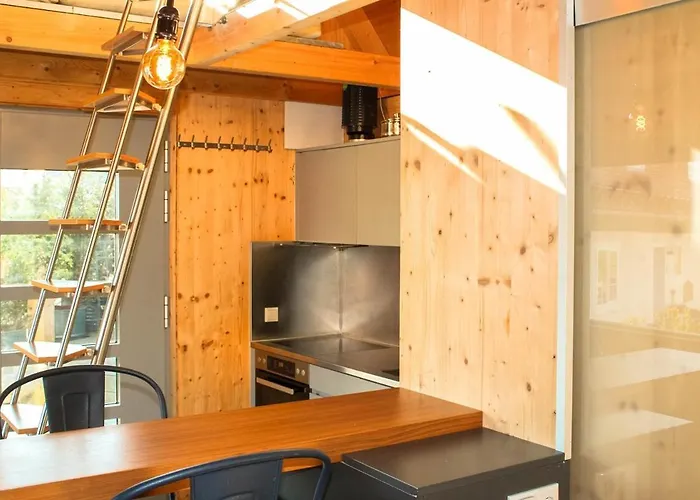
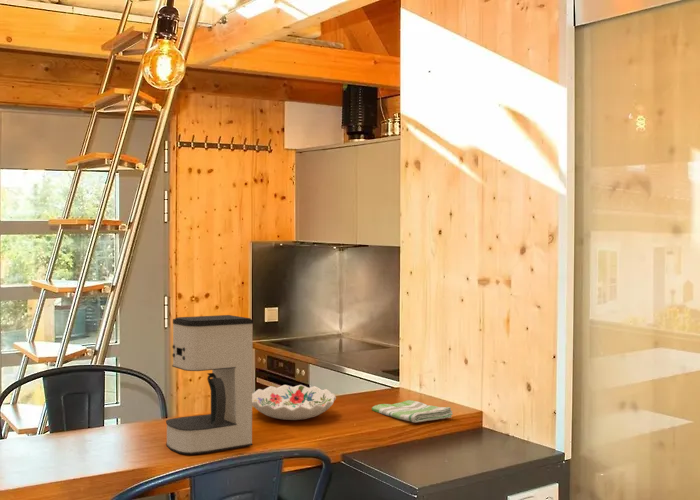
+ coffee maker (208, 382)
+ dish towel (411, 409)
+ decorative bowl (292, 403)
